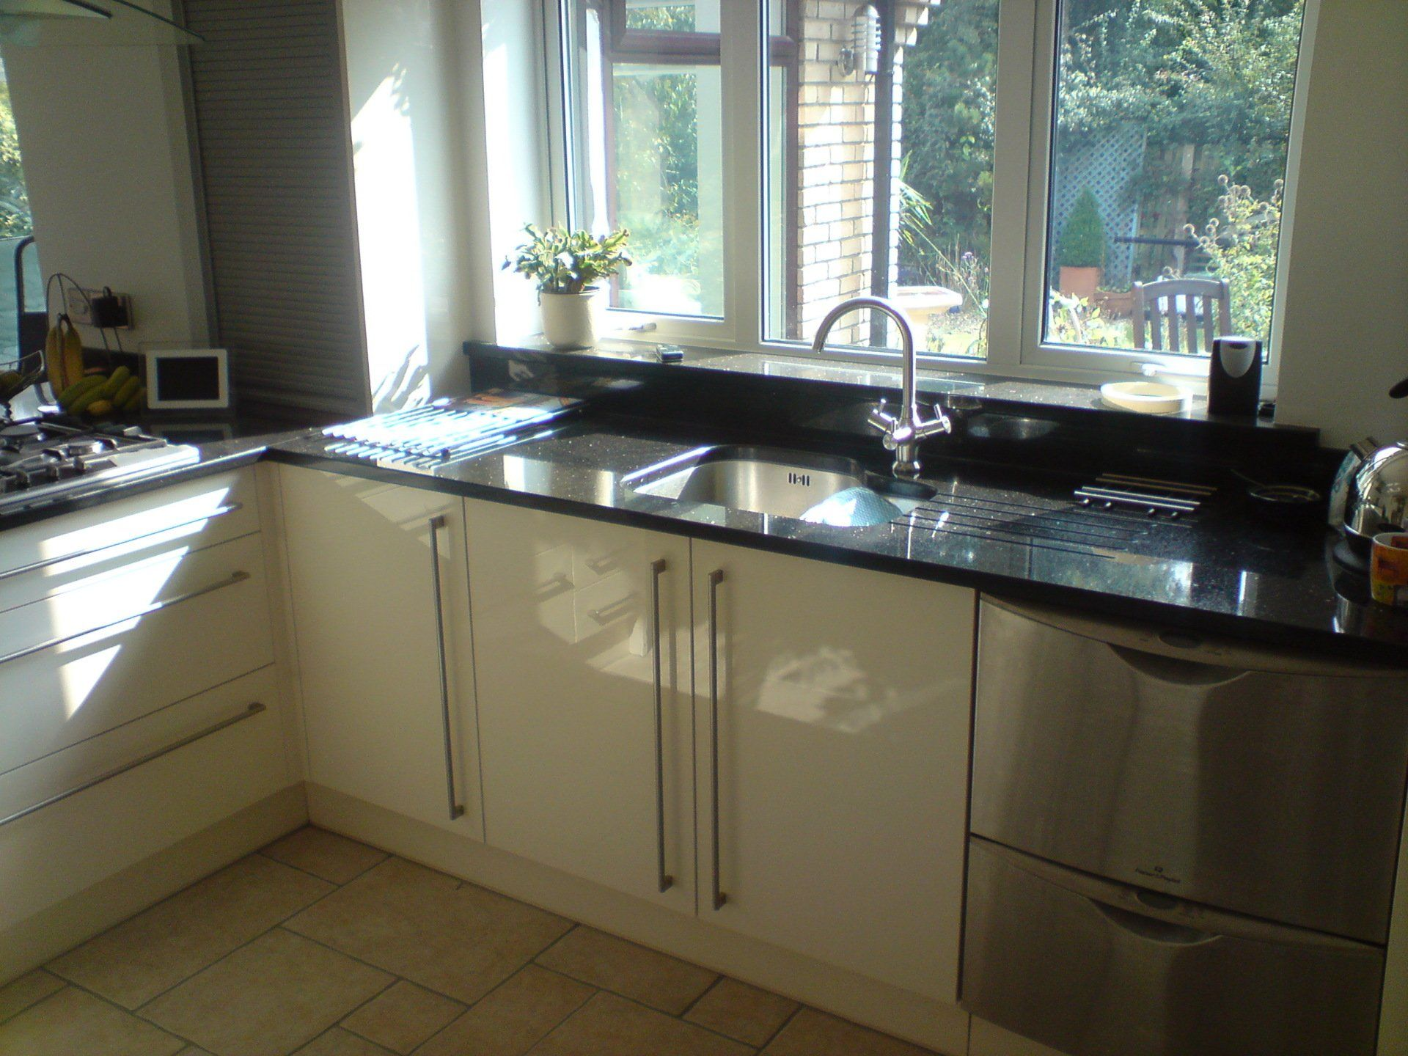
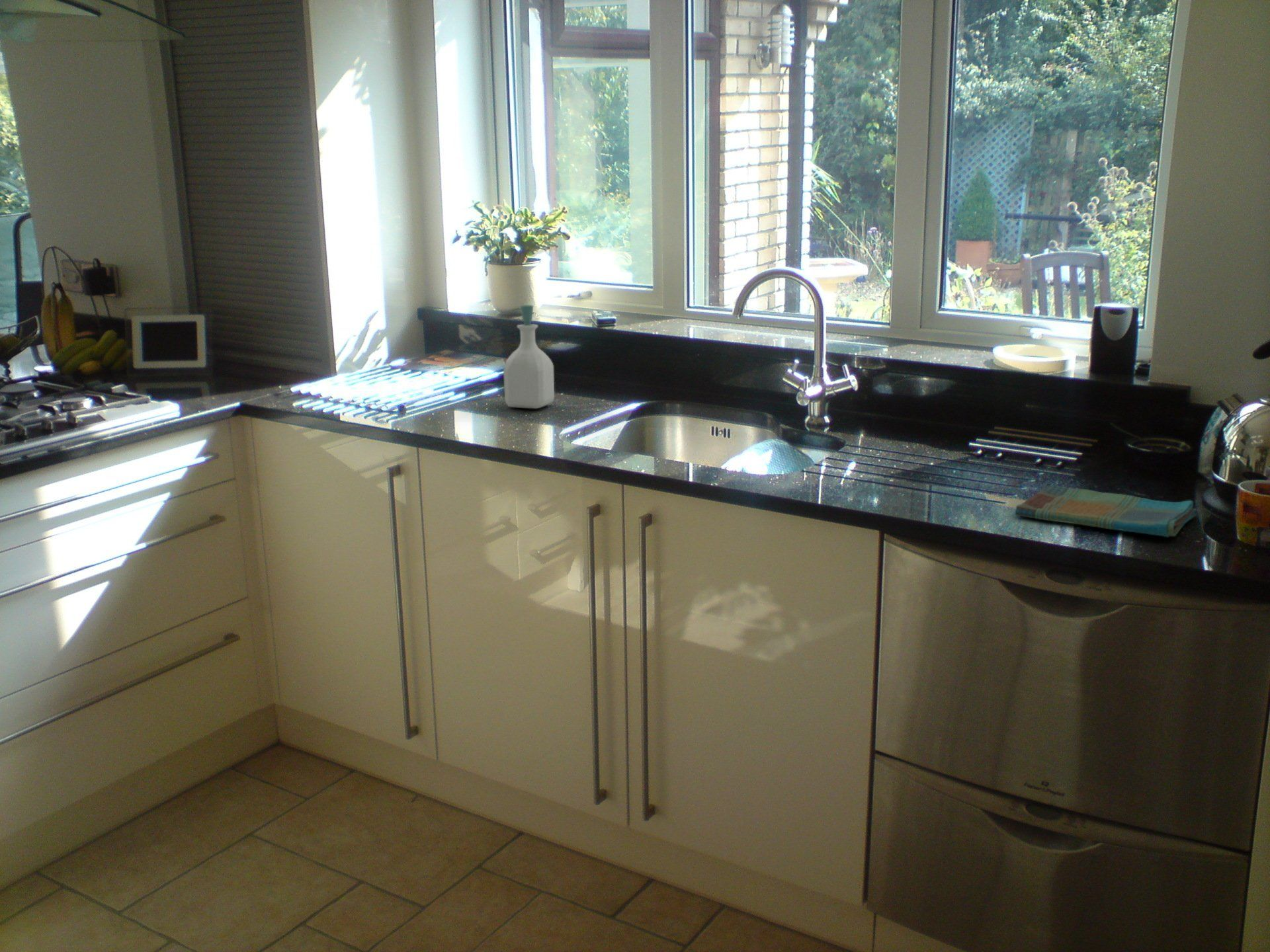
+ soap bottle (528, 356)
+ dish towel (1105, 508)
